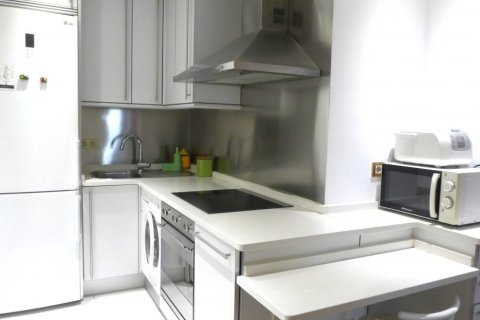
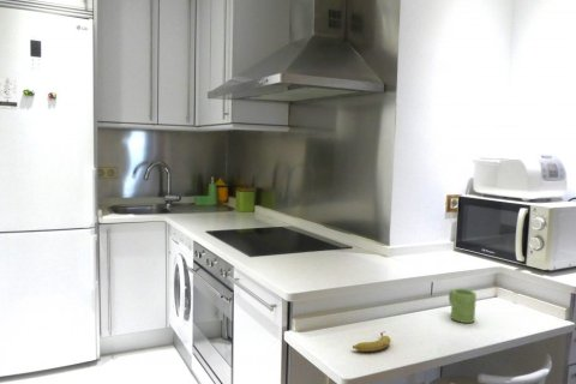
+ banana (372, 342)
+ mug (460, 304)
